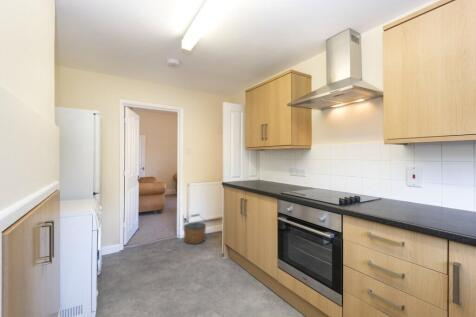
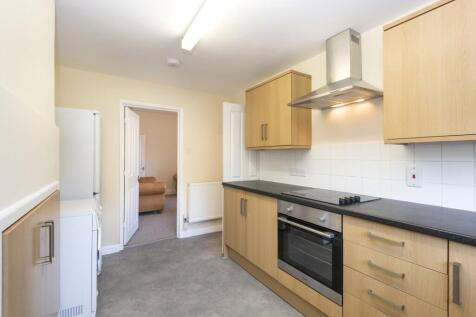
- bucket (194, 227)
